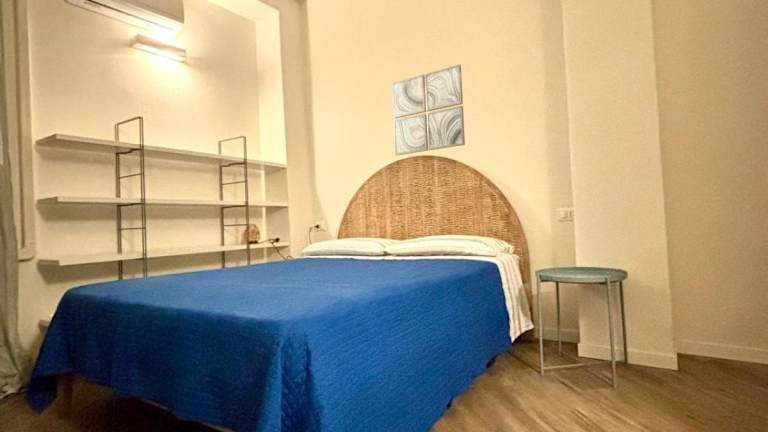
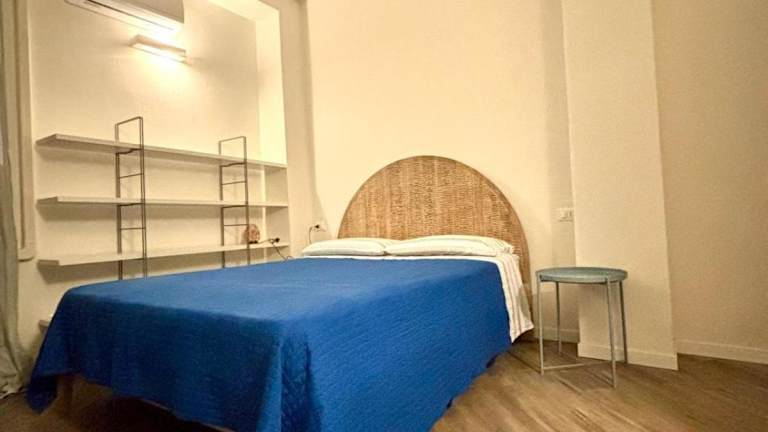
- wall art (425, 111)
